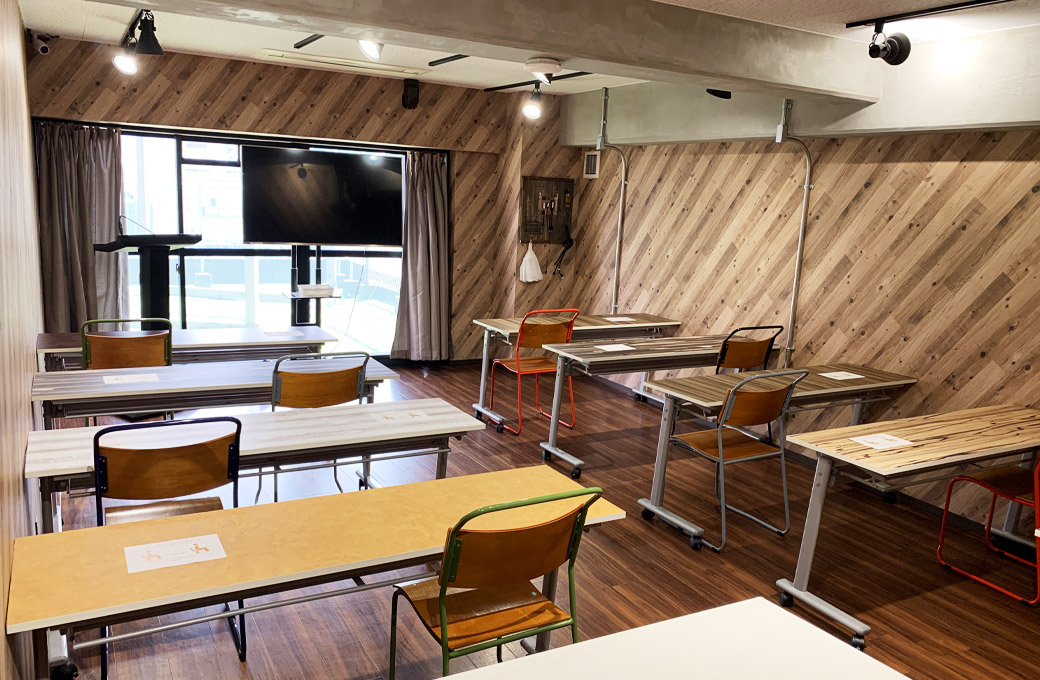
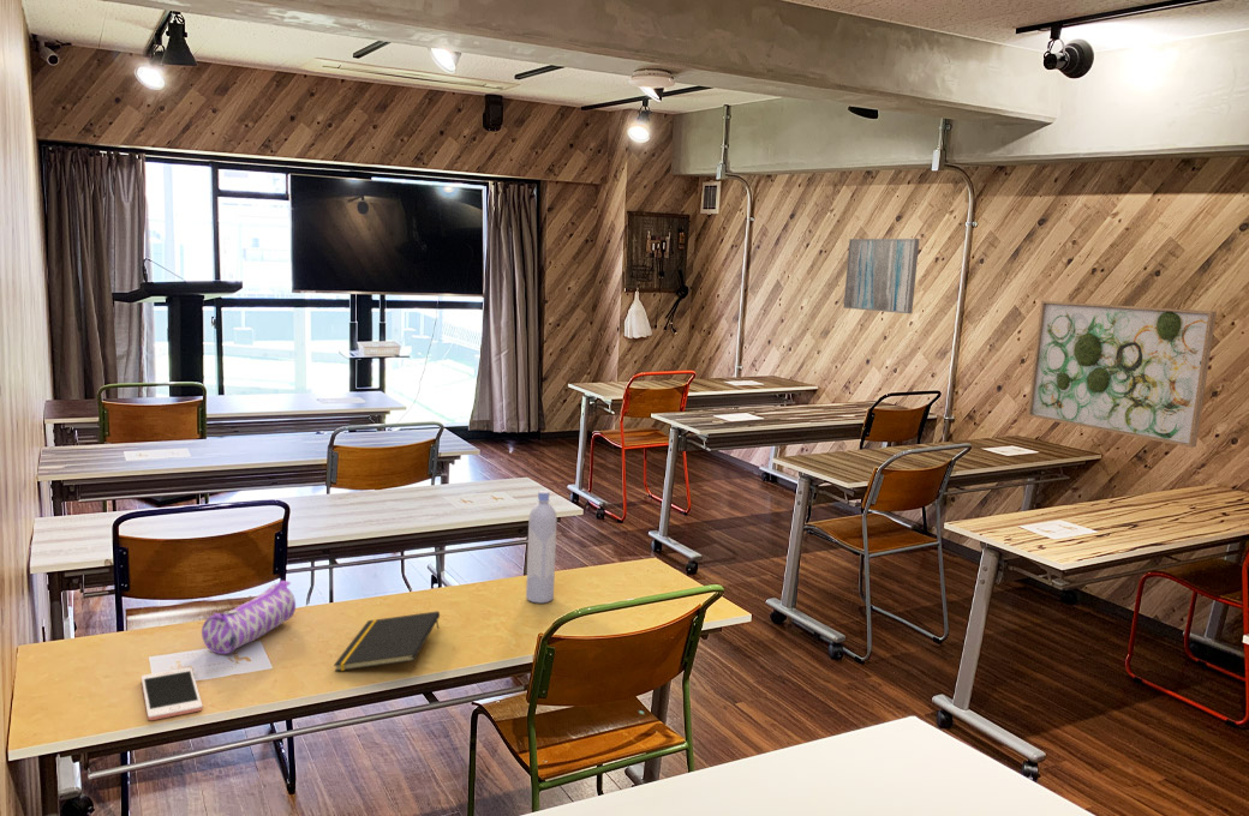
+ notepad (389, 638)
+ wall art (879, 275)
+ wall art (1111, 368)
+ cell phone (171, 692)
+ pencil case (250, 616)
+ bottle (542, 545)
